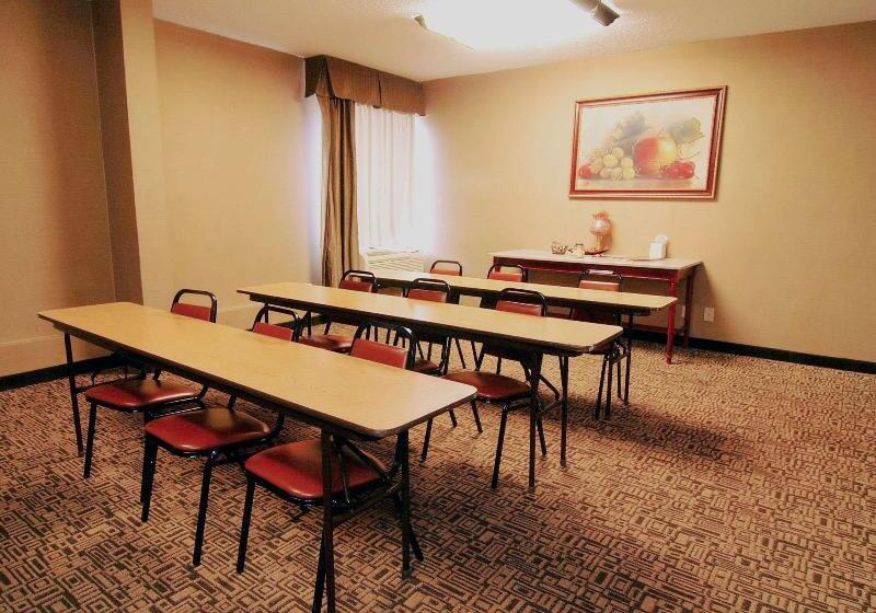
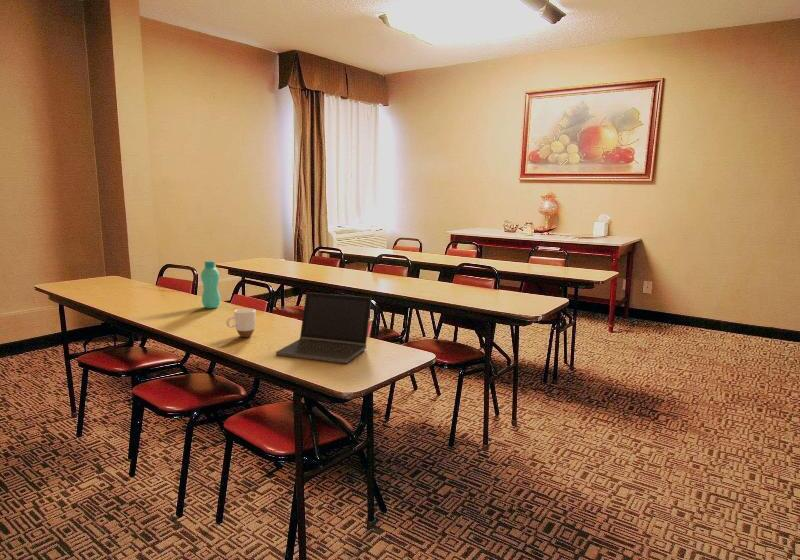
+ laptop computer (325, 325)
+ mug (241, 324)
+ bottle (210, 284)
